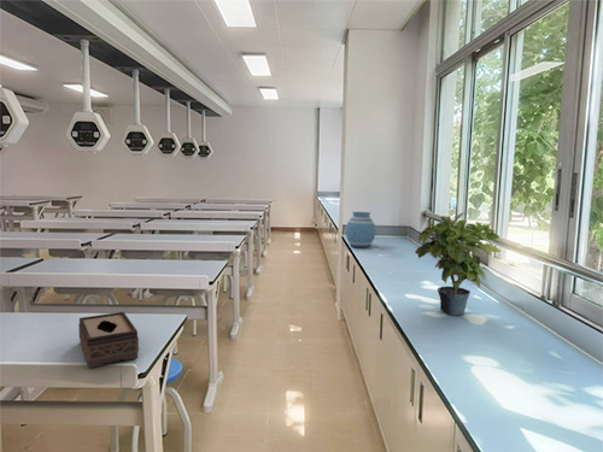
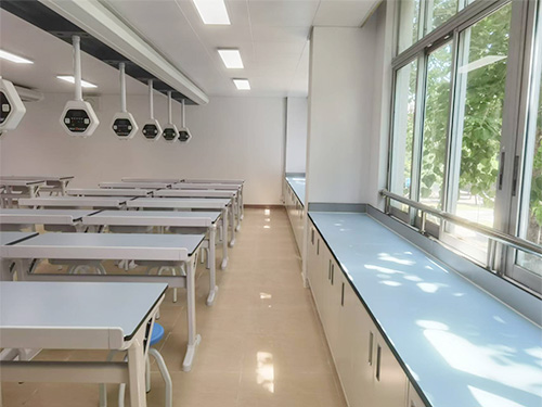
- vase (361, 229)
- tissue box (107, 336)
- potted plant (455, 263)
